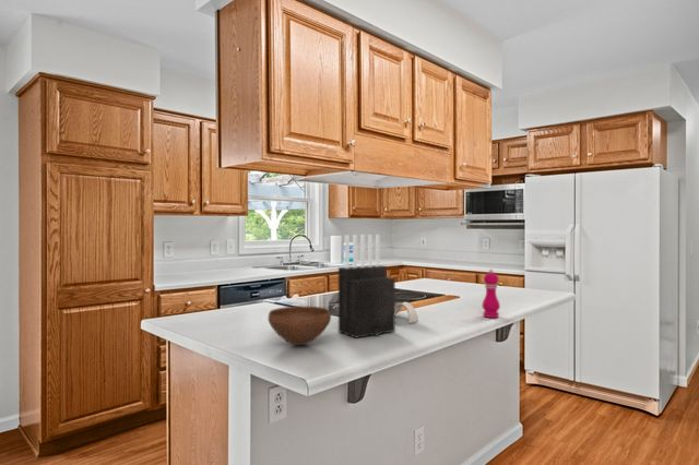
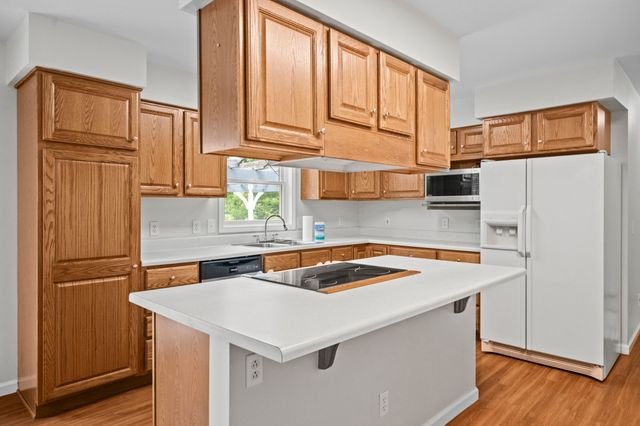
- bowl (299, 327)
- pepper mill (490, 293)
- spoon rest (395, 309)
- knife block (368, 283)
